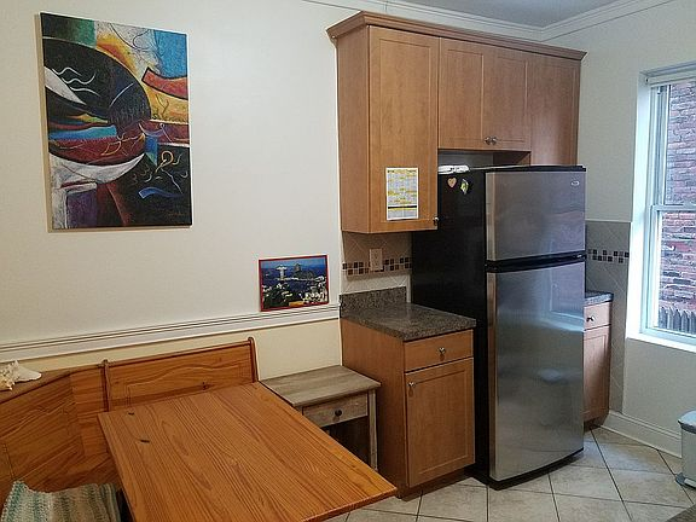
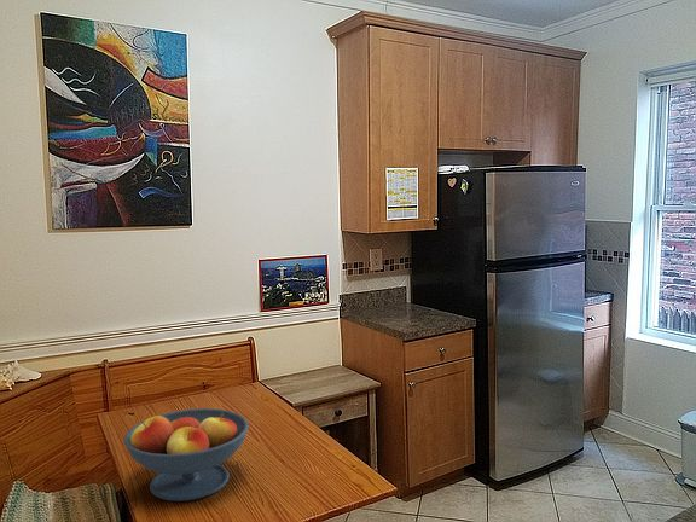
+ fruit bowl (188, 446)
